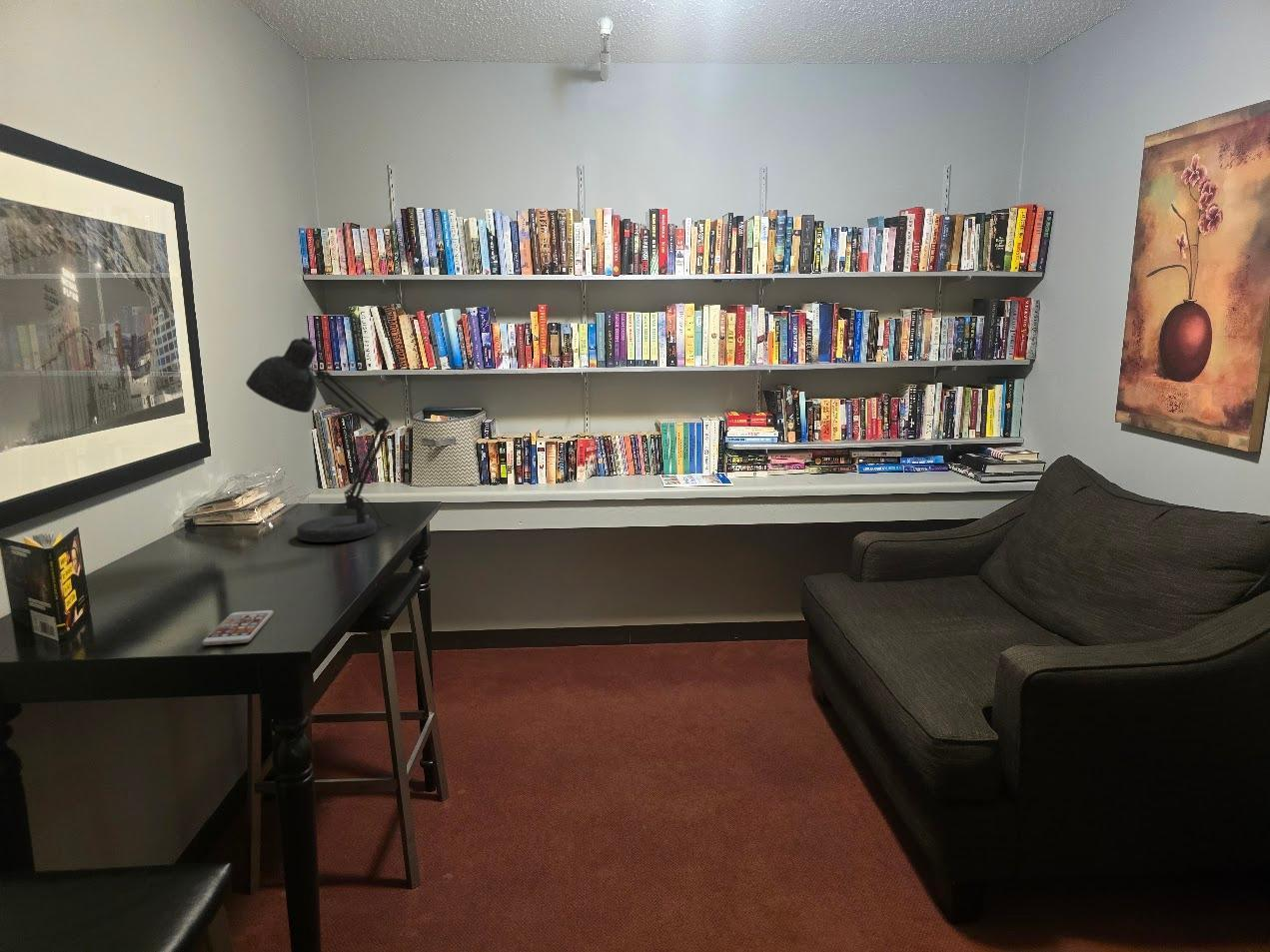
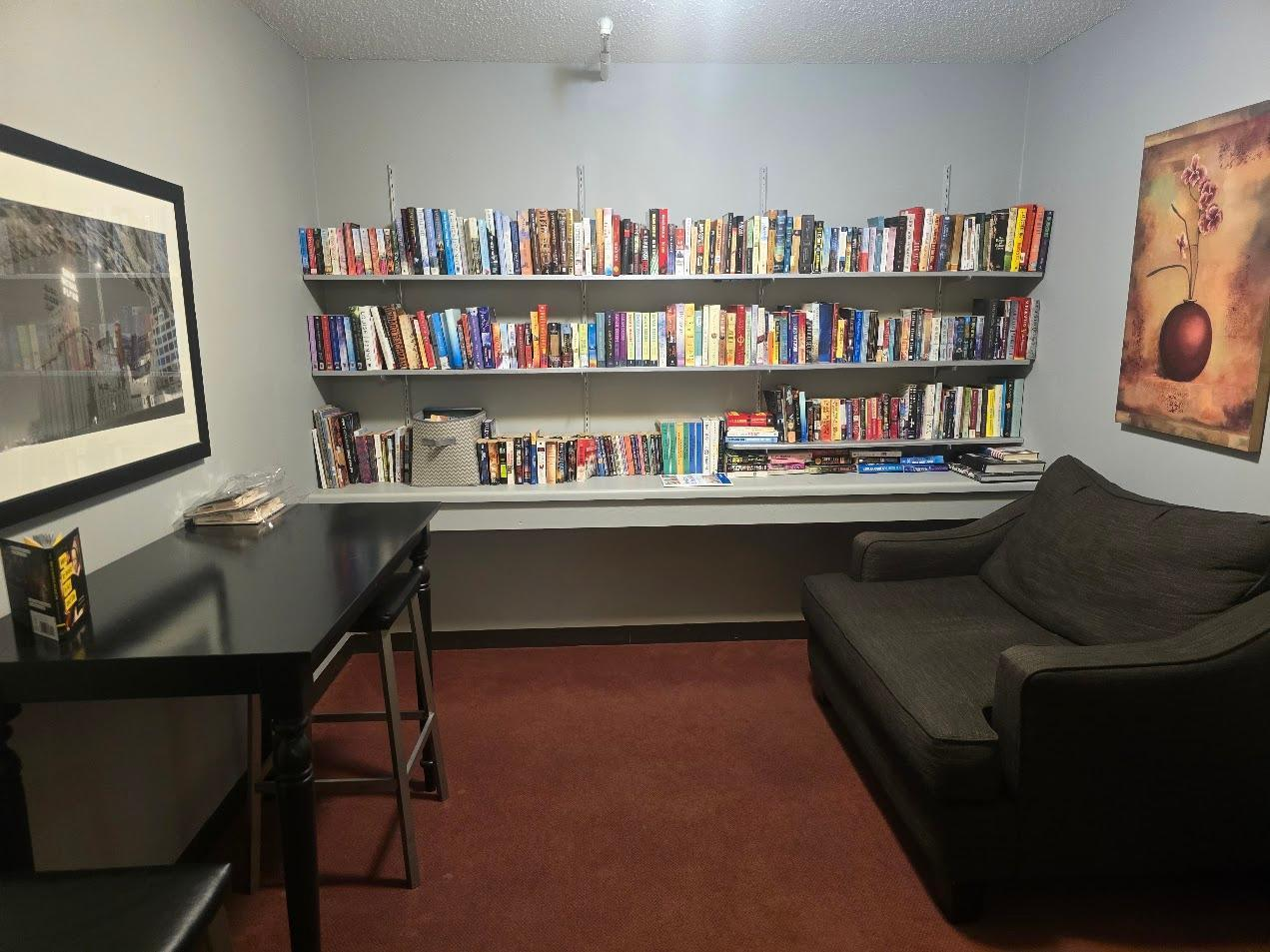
- desk lamp (308, 412)
- smartphone (240, 626)
